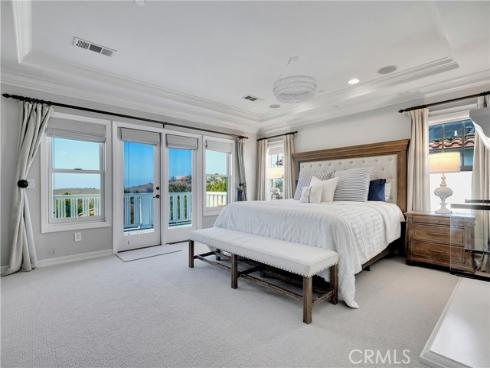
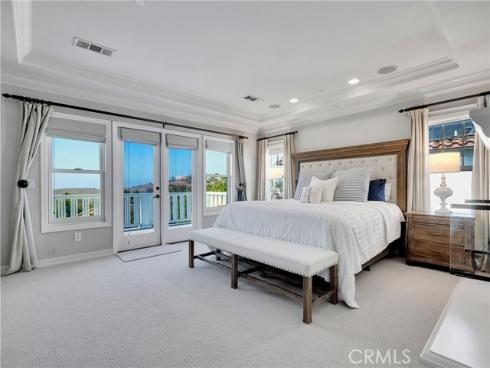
- chandelier (294, 76)
